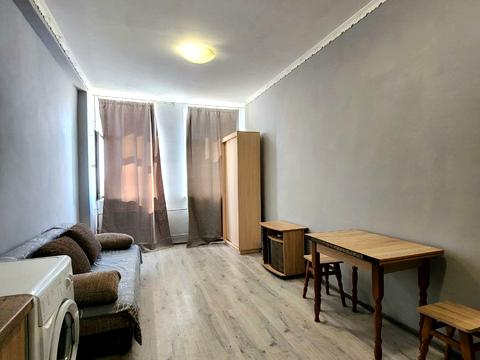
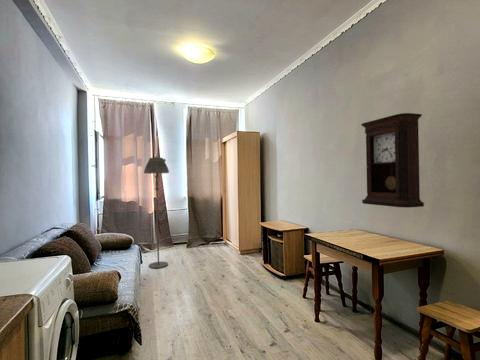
+ pendulum clock (387, 162)
+ floor lamp (157, 211)
